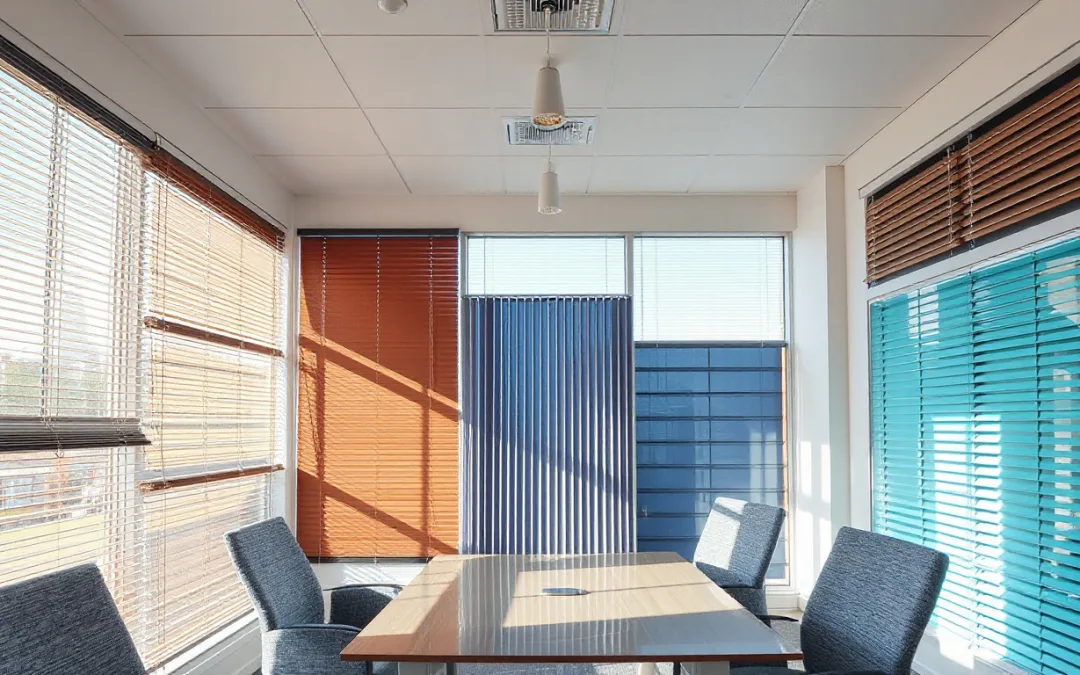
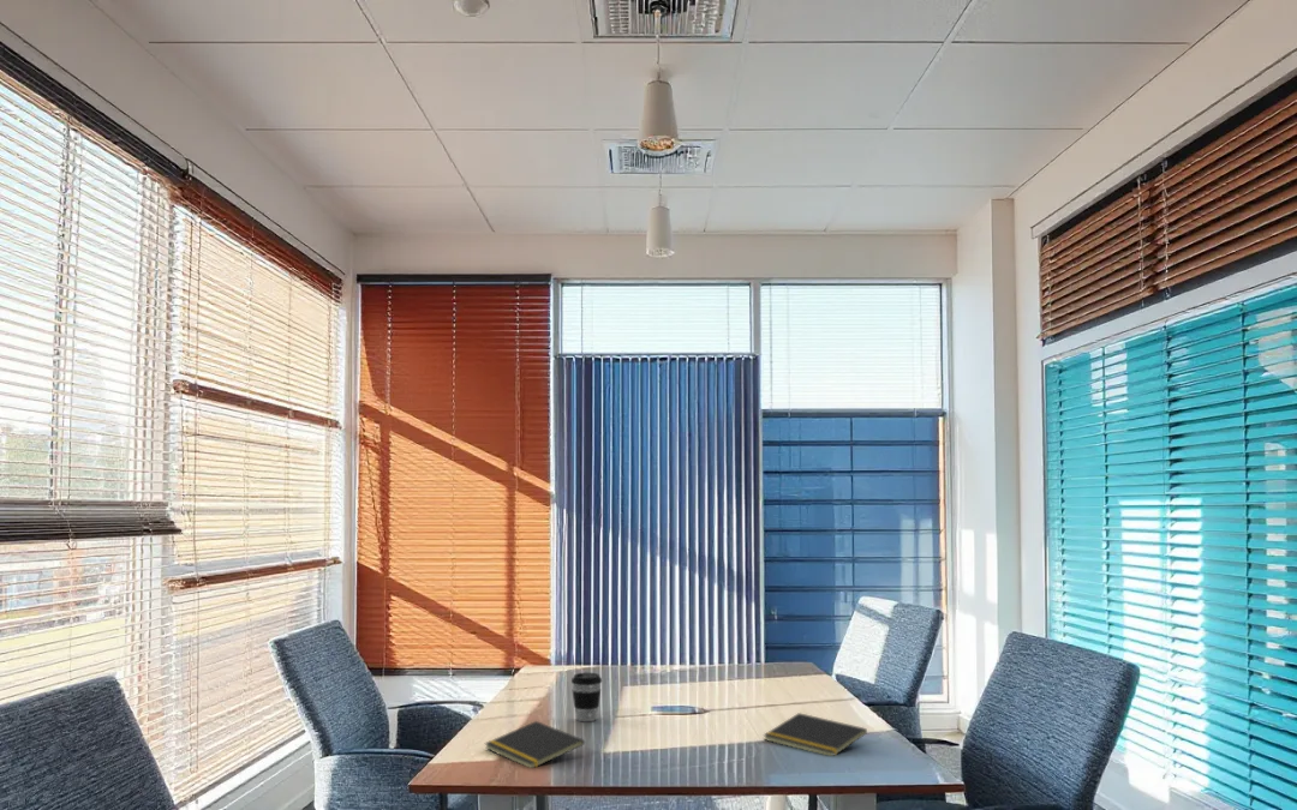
+ notepad (814, 733)
+ coffee cup (586, 696)
+ notepad (533, 743)
